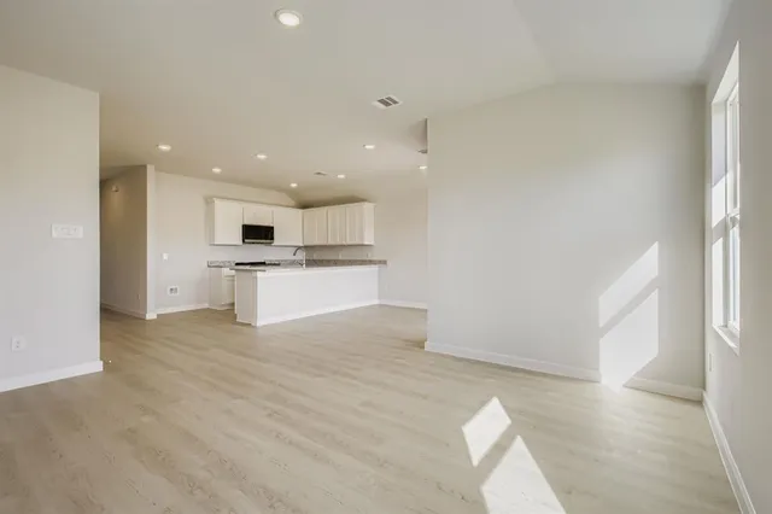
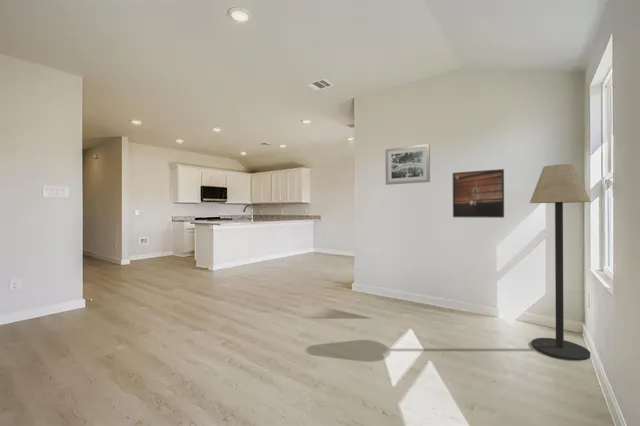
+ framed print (477, 194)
+ floor lamp (559, 257)
+ wall art (406, 165)
